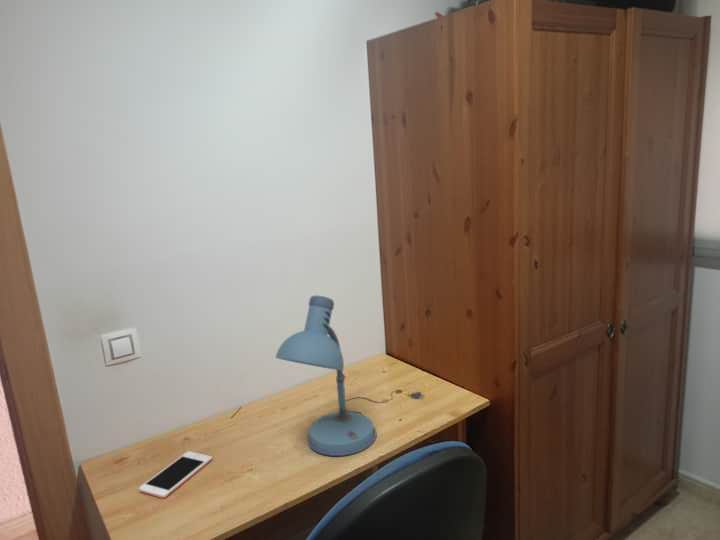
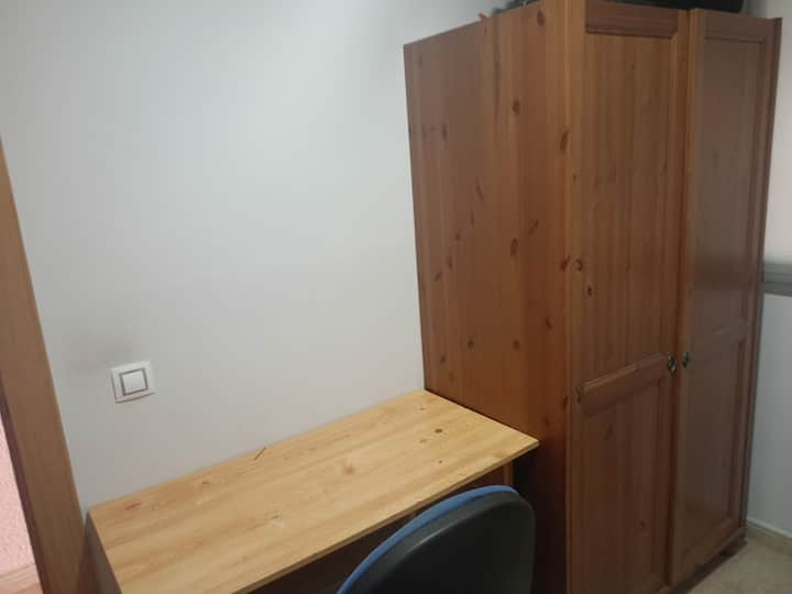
- desk lamp (343, 361)
- cell phone (177, 473)
